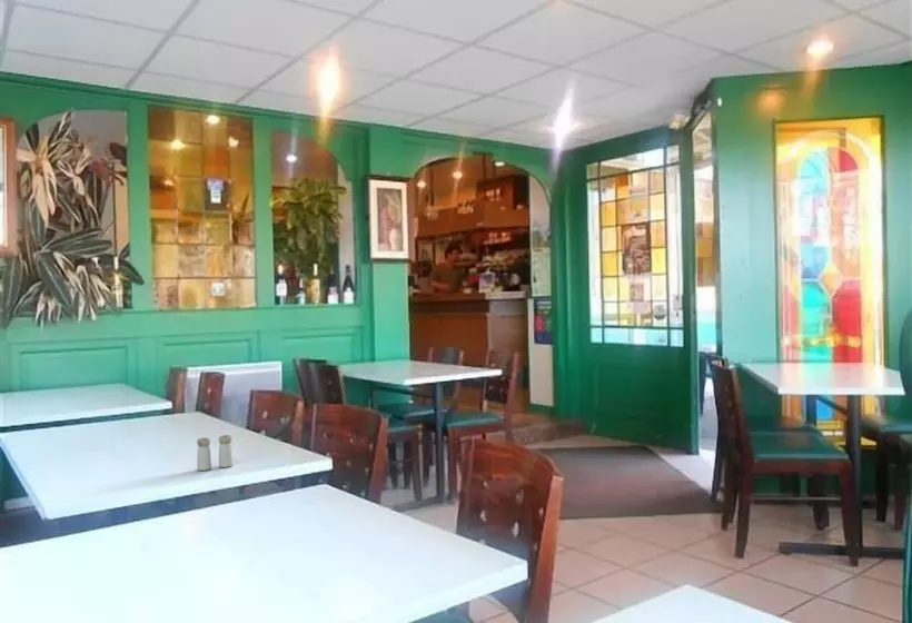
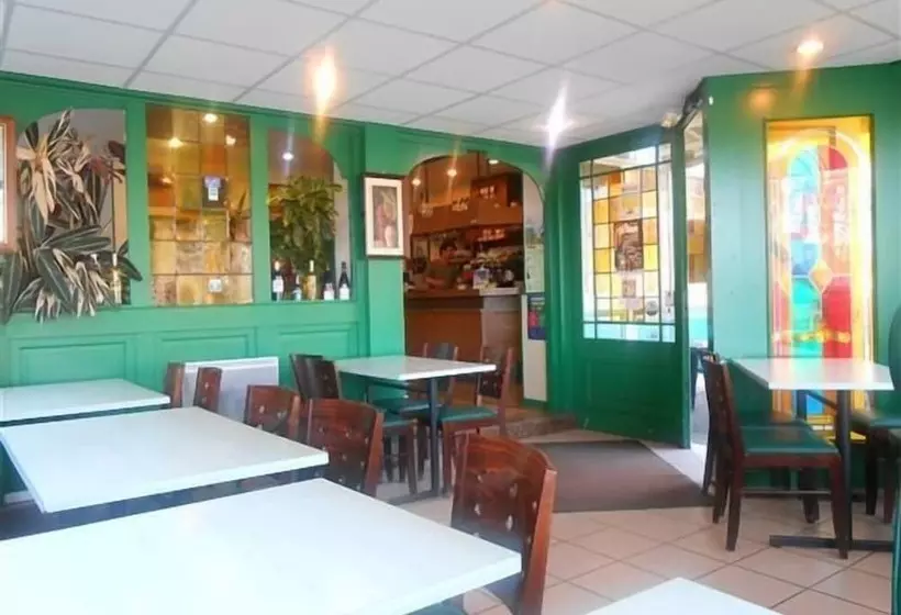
- salt and pepper shaker (219, 452)
